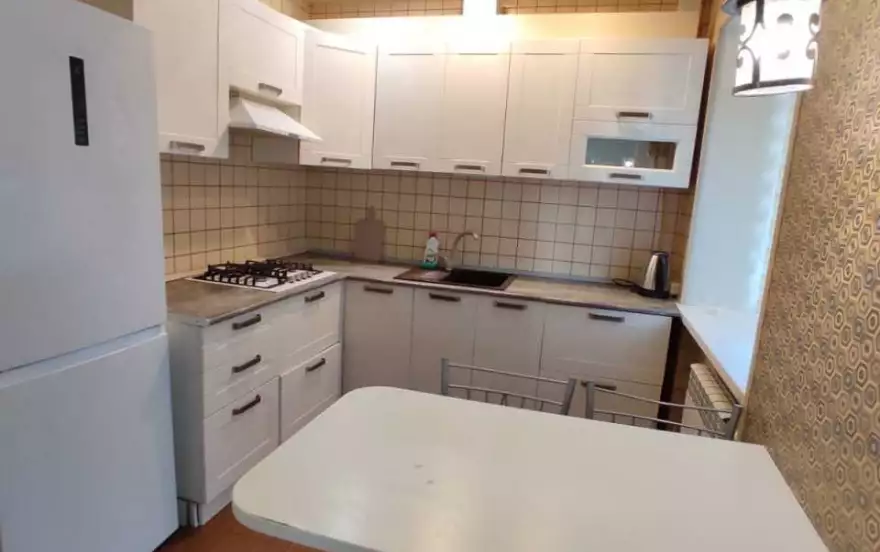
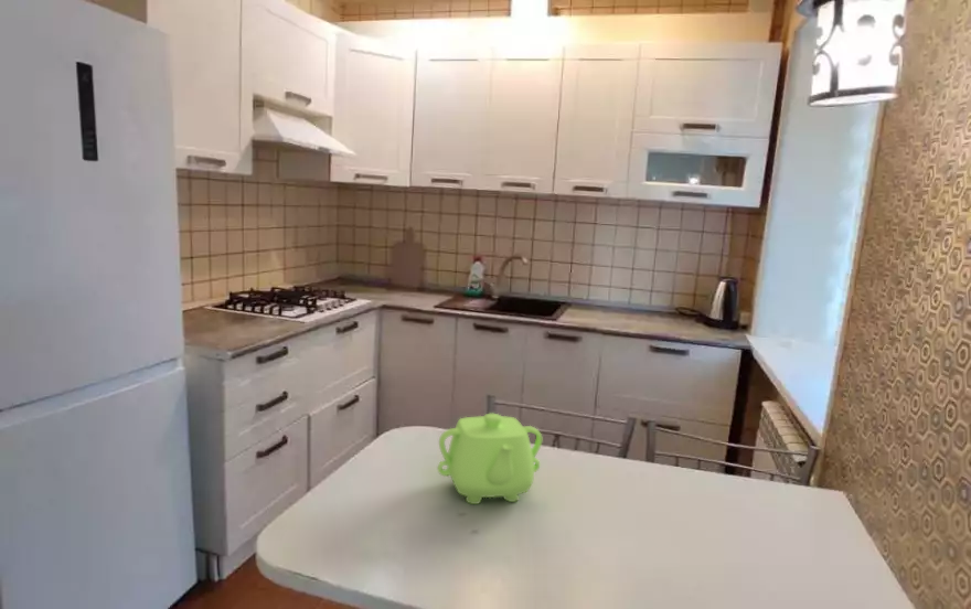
+ teapot (493, 459)
